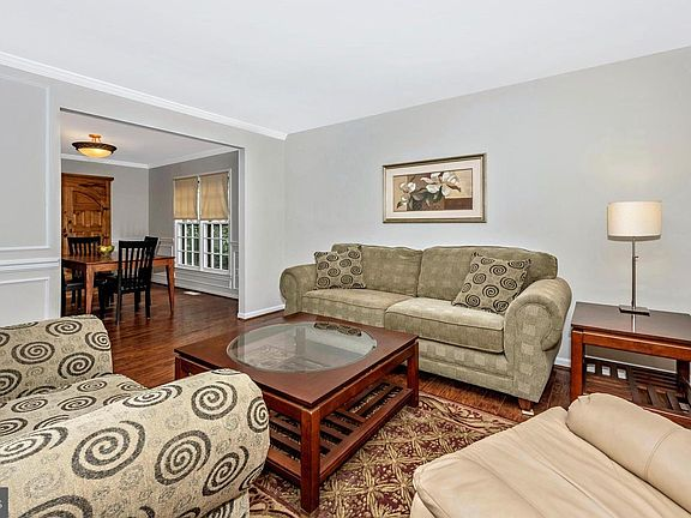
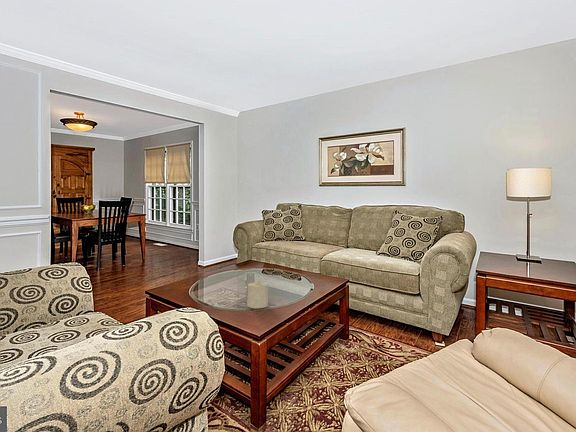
+ candle (257, 292)
